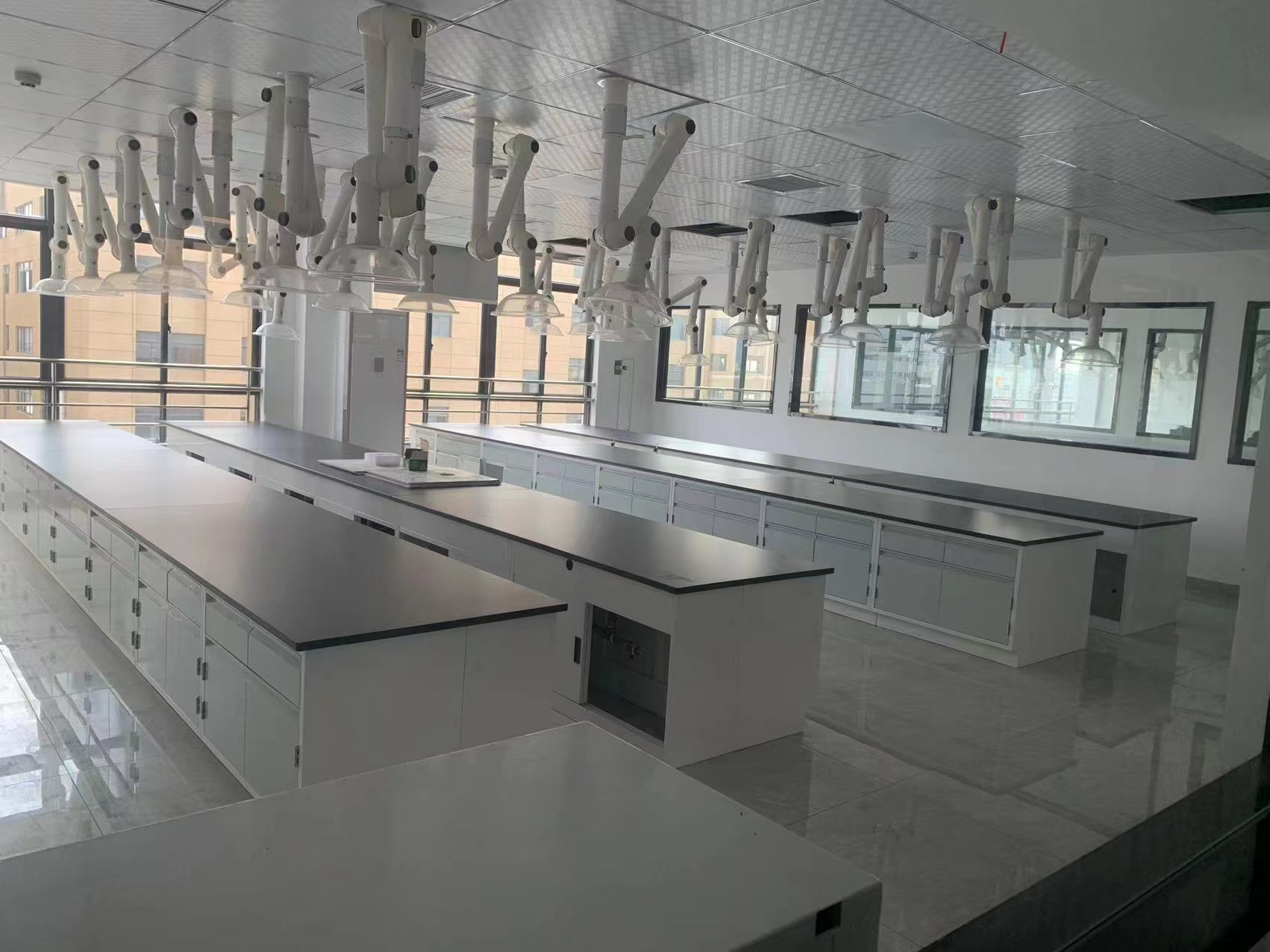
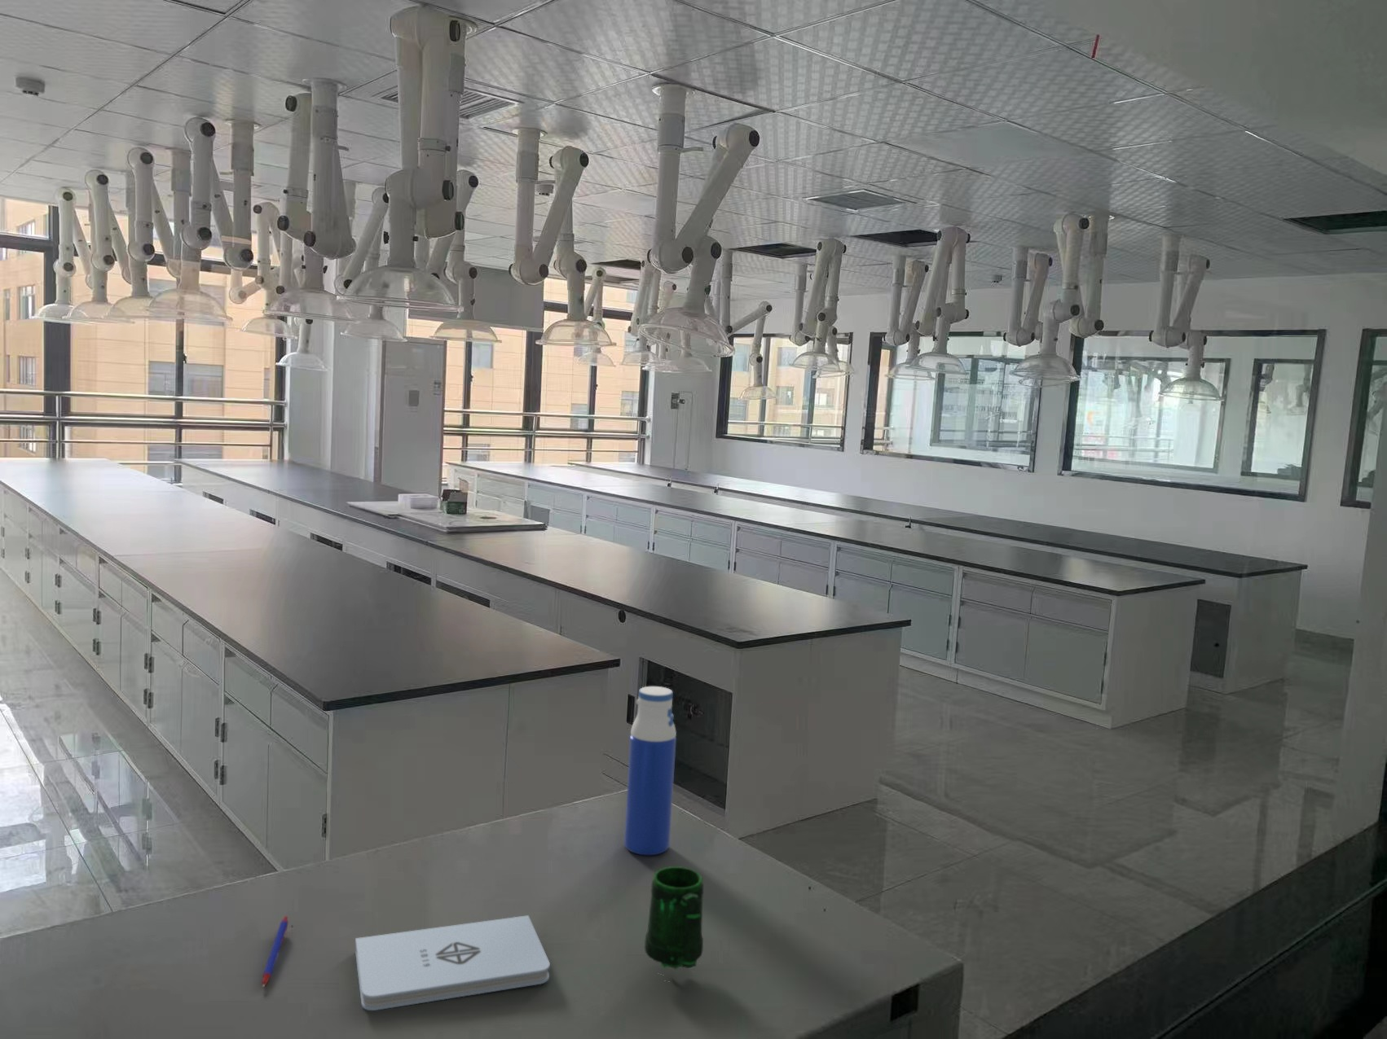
+ water bottle (651, 768)
+ pen (274, 951)
+ notepad (451, 959)
+ mug (678, 929)
